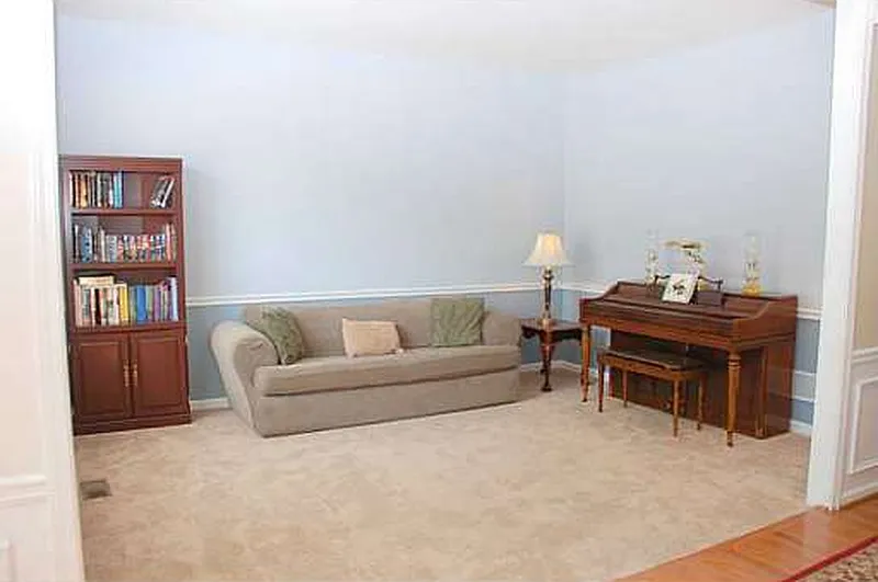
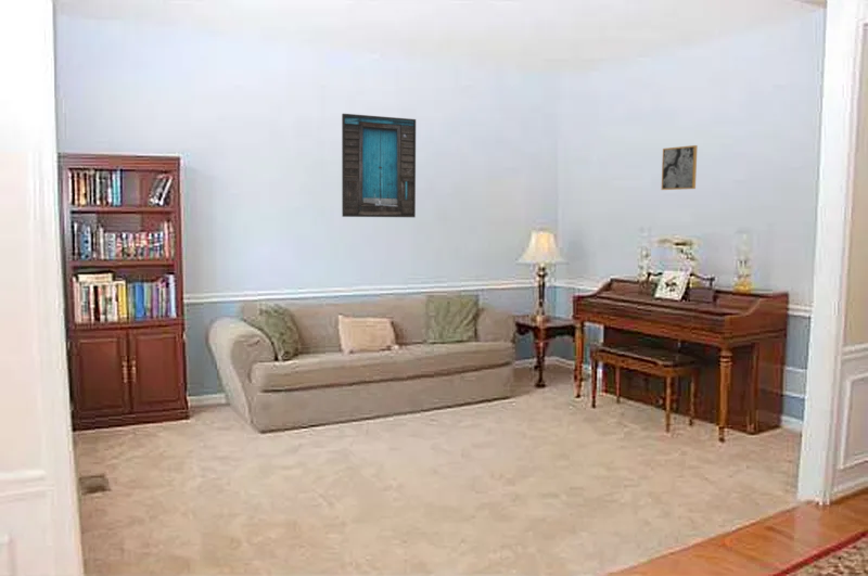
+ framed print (379, 167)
+ wall art (678, 168)
